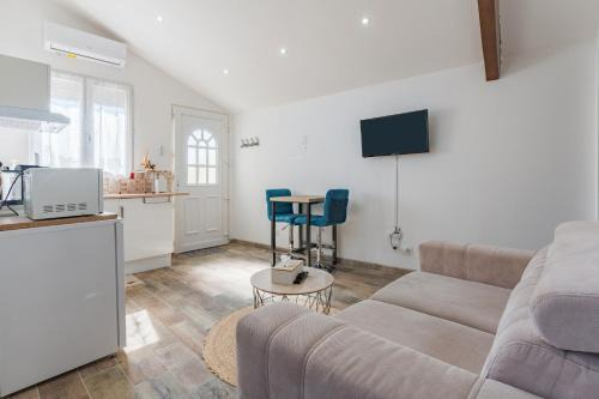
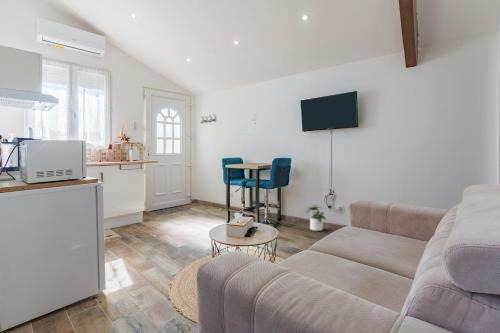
+ potted plant (314, 217)
